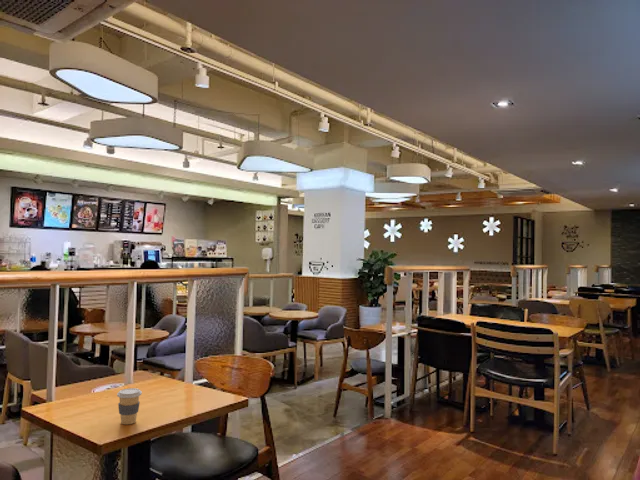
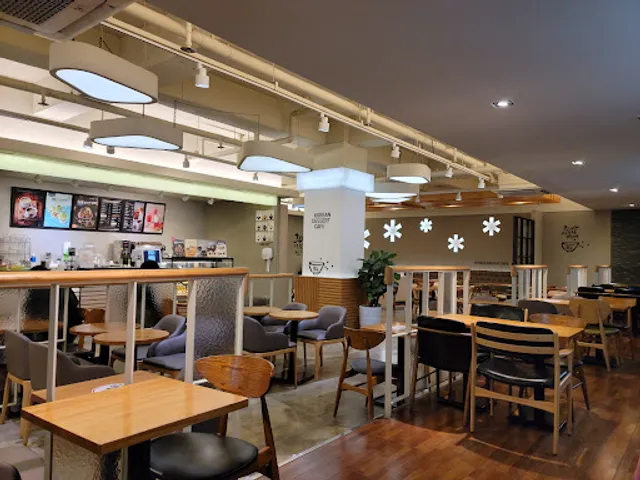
- coffee cup (129, 406)
